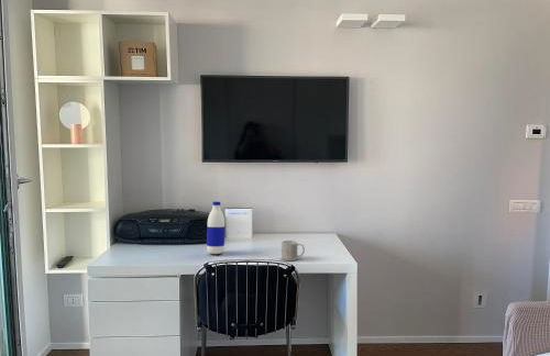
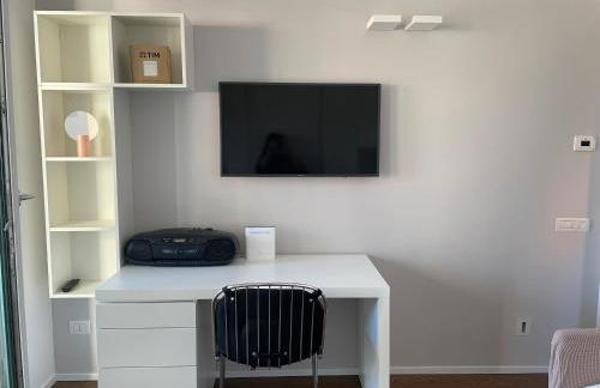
- water bottle (216, 227)
- mug (293, 249)
